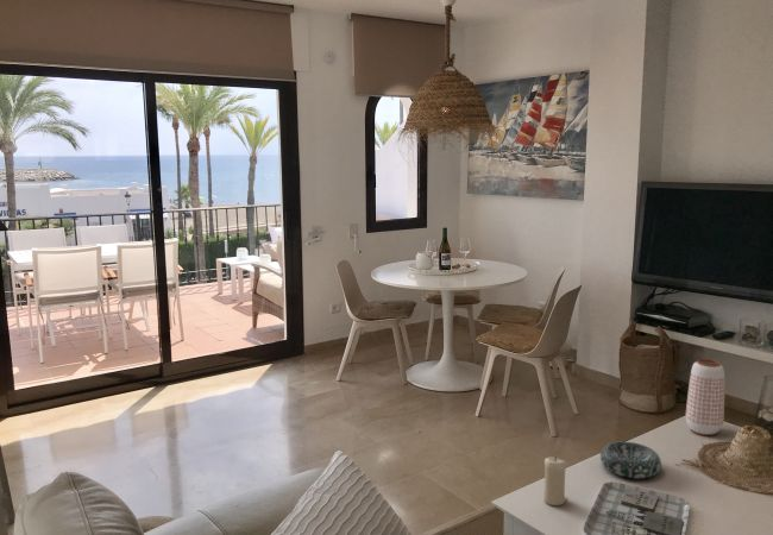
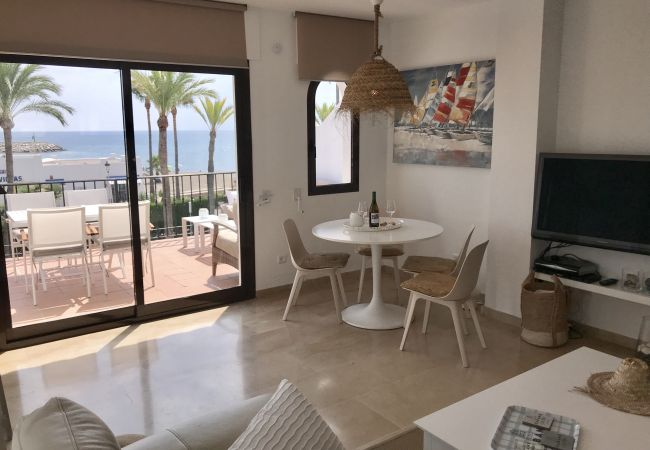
- decorative bowl (629, 459)
- planter (705, 396)
- candle (555, 478)
